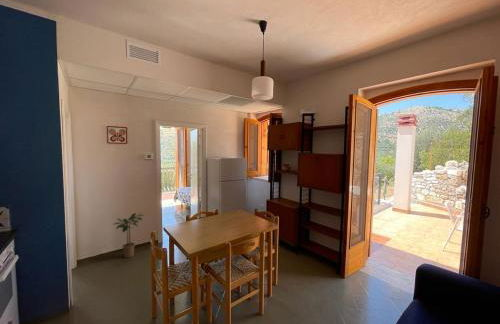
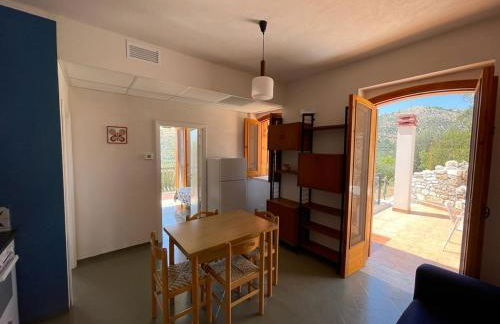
- potted plant (129, 233)
